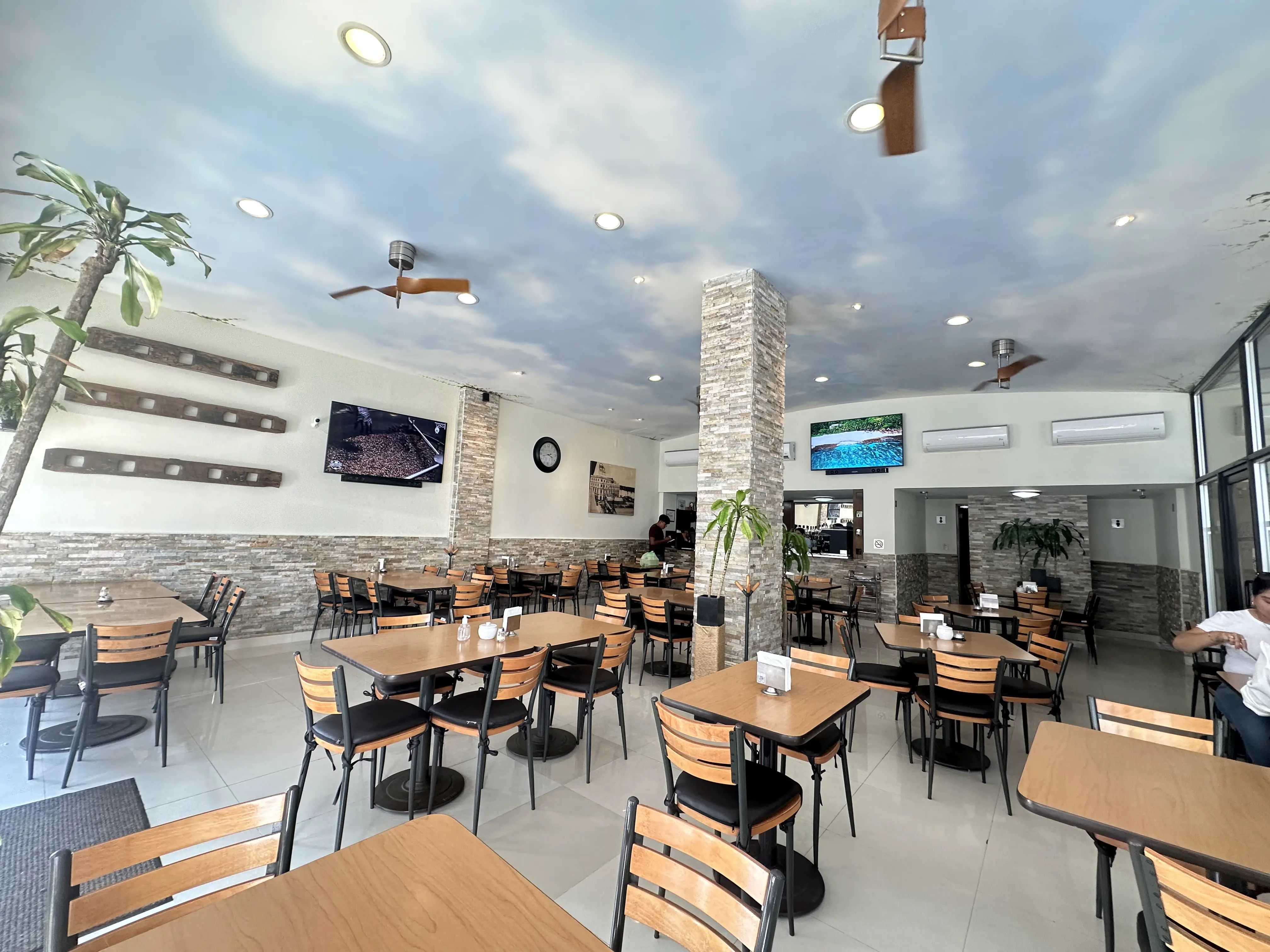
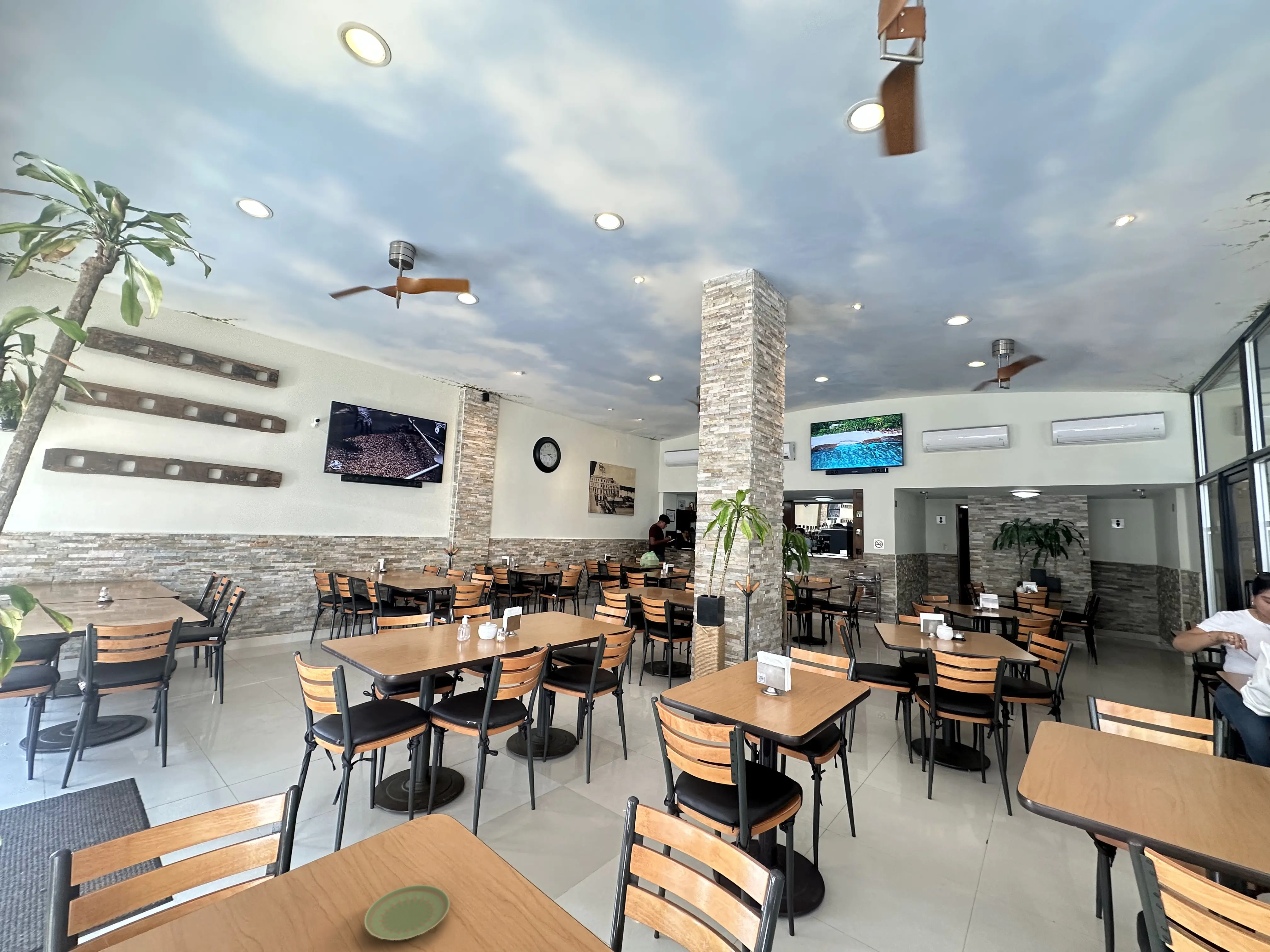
+ plate (408, 915)
